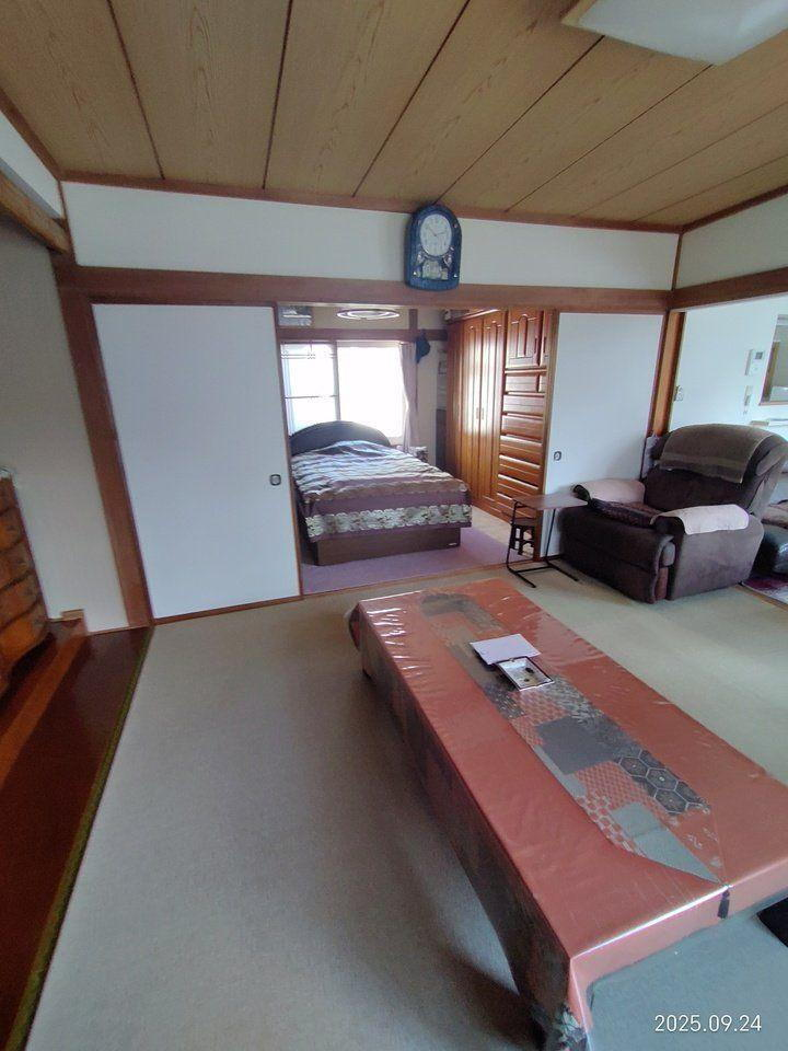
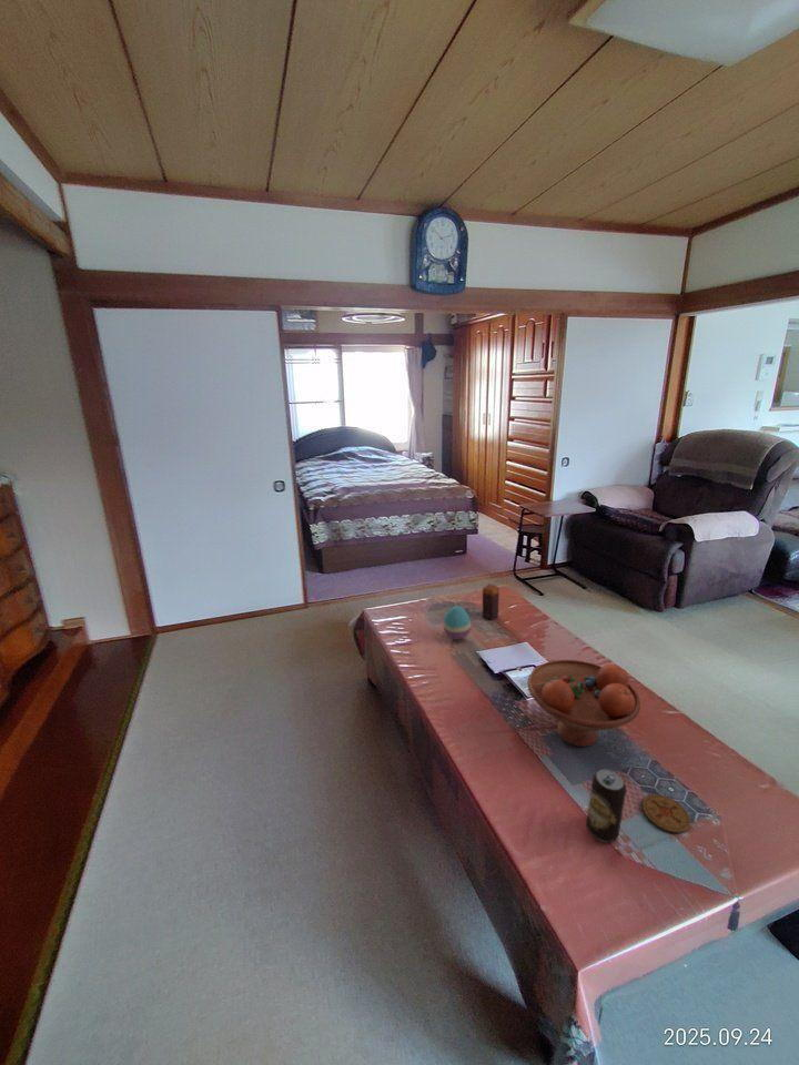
+ candle (490, 601)
+ coaster (665, 812)
+ fruit bowl (579, 702)
+ beverage can (606, 804)
+ decorative egg (456, 621)
